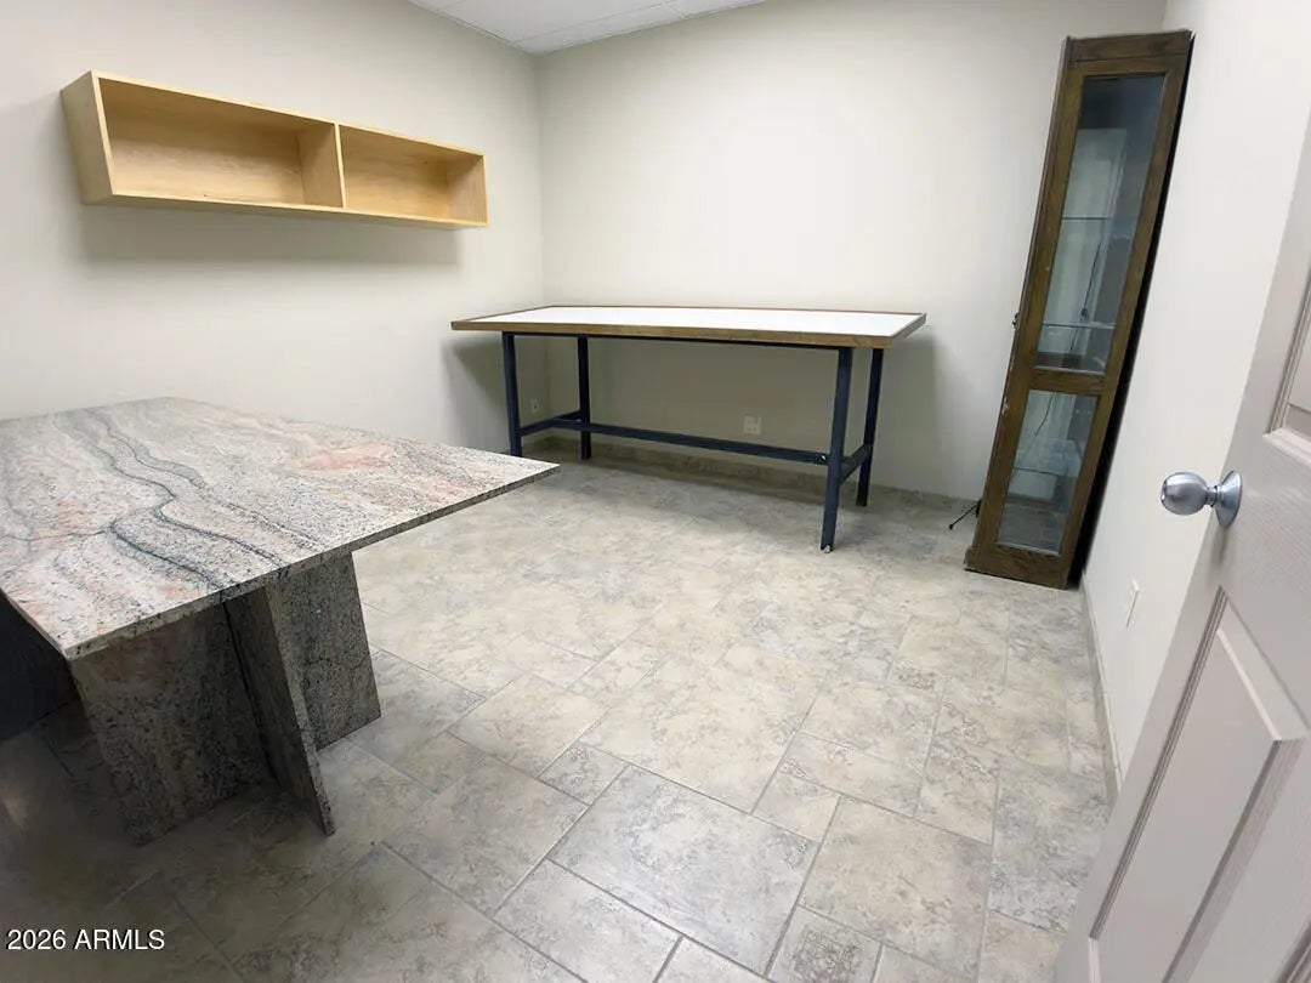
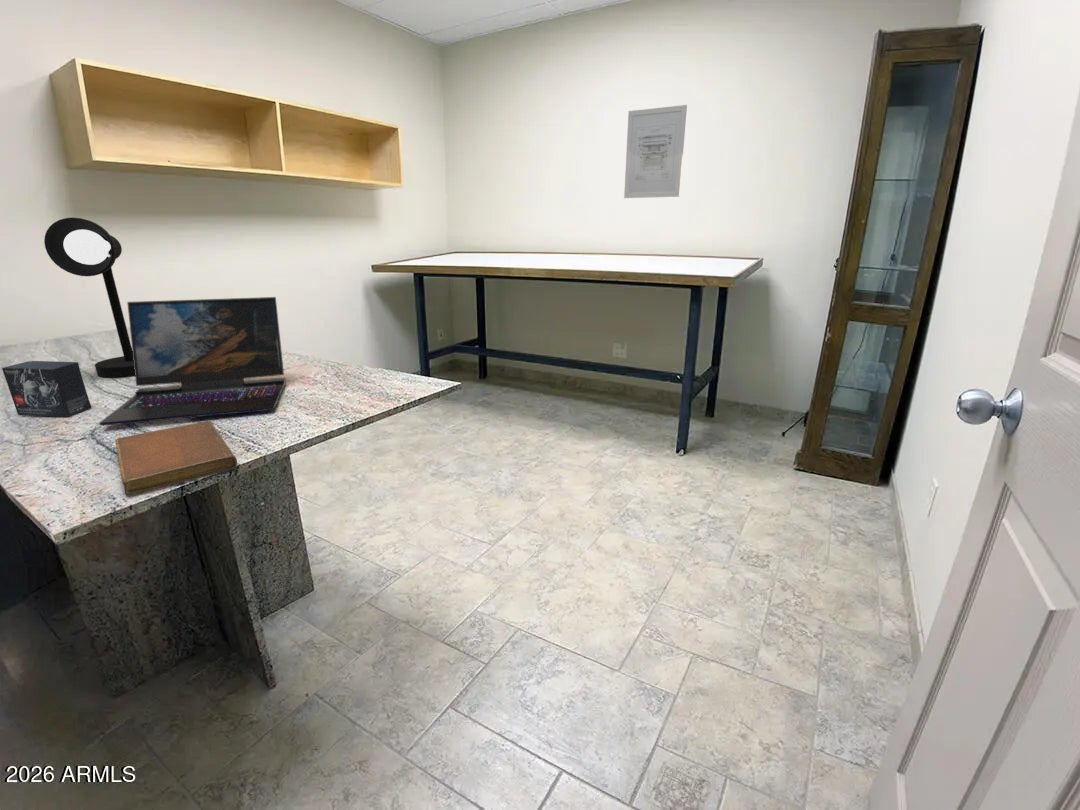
+ wall art (654, 153)
+ small box (48, 388)
+ laptop (198, 355)
+ notebook (174, 452)
+ desk lamp (109, 299)
